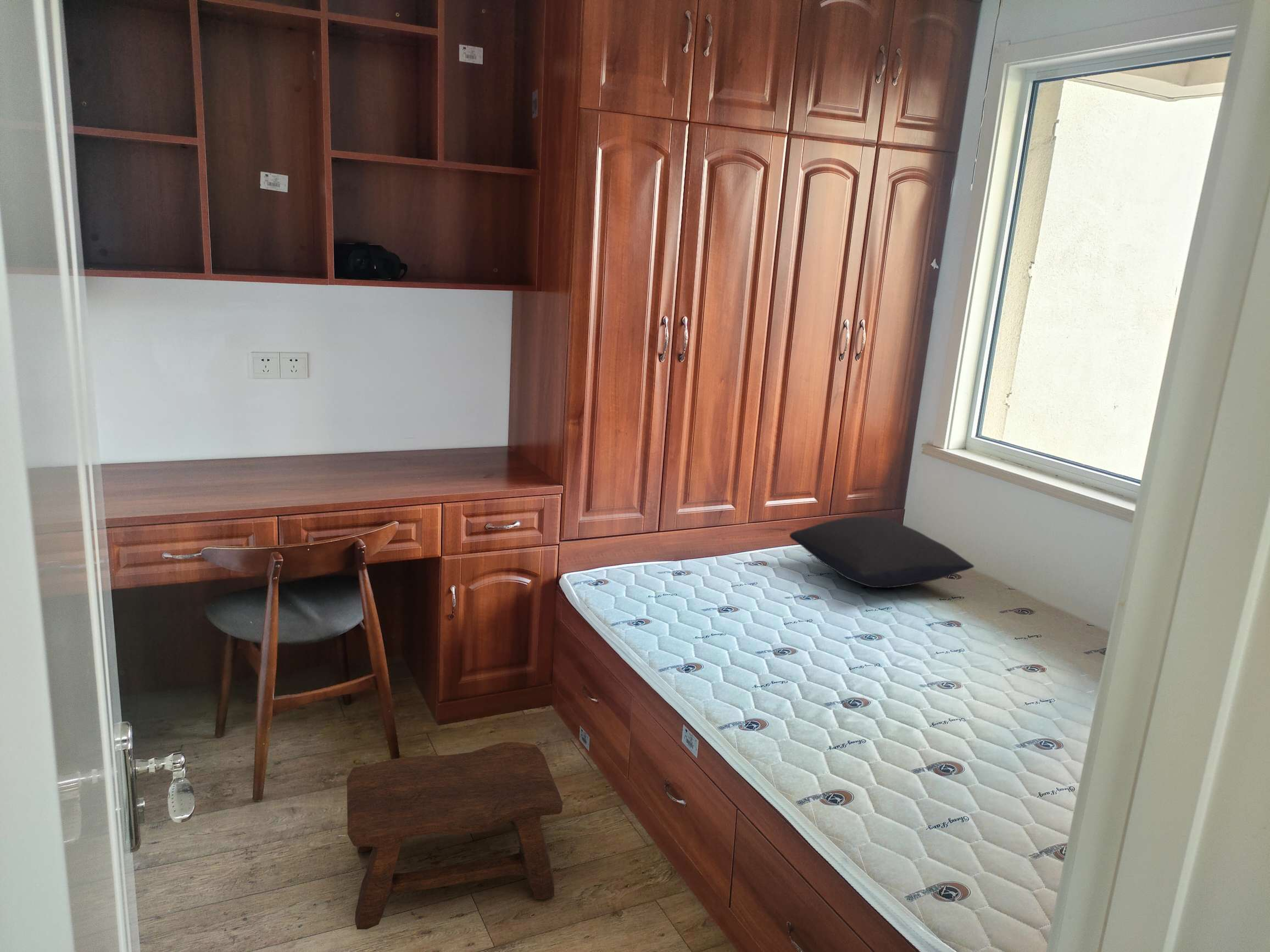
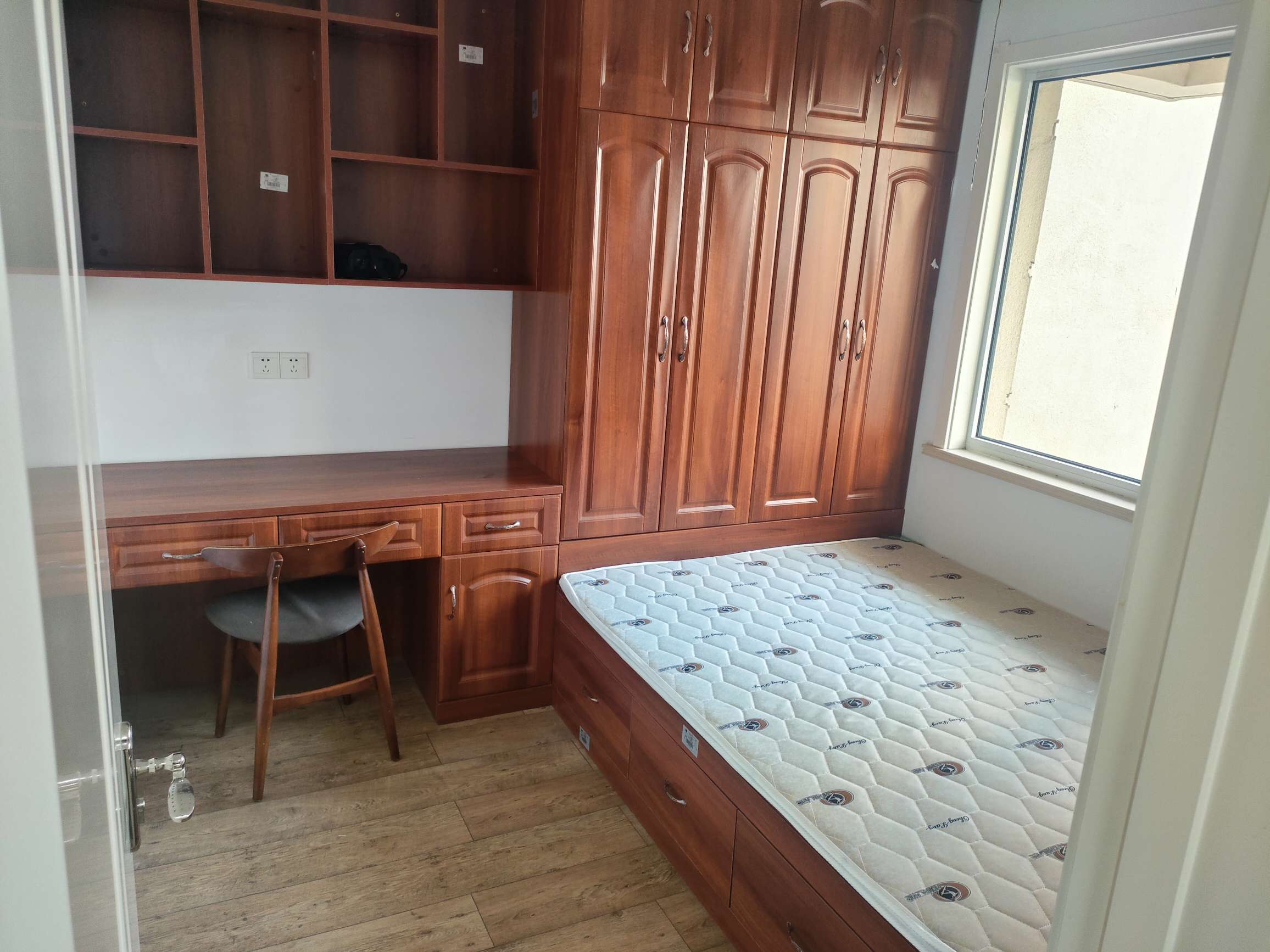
- pillow (878, 552)
- stool (452, 822)
